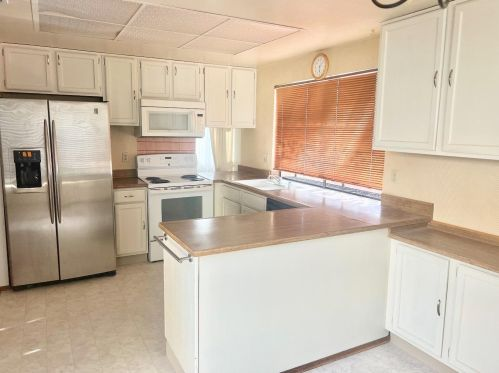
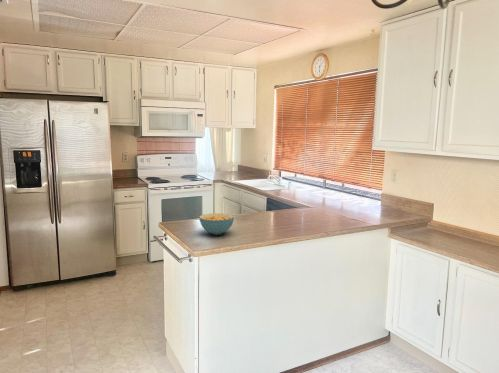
+ cereal bowl (216, 225)
